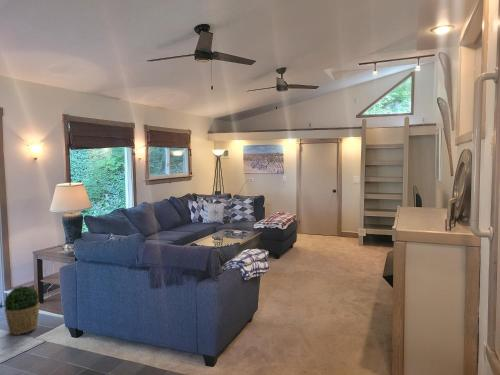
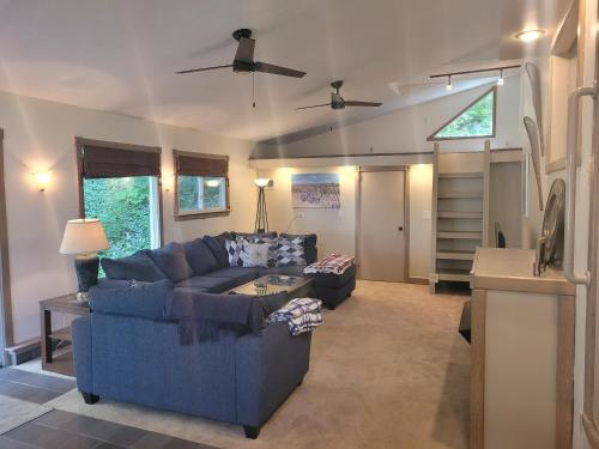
- potted plant (22, 308)
